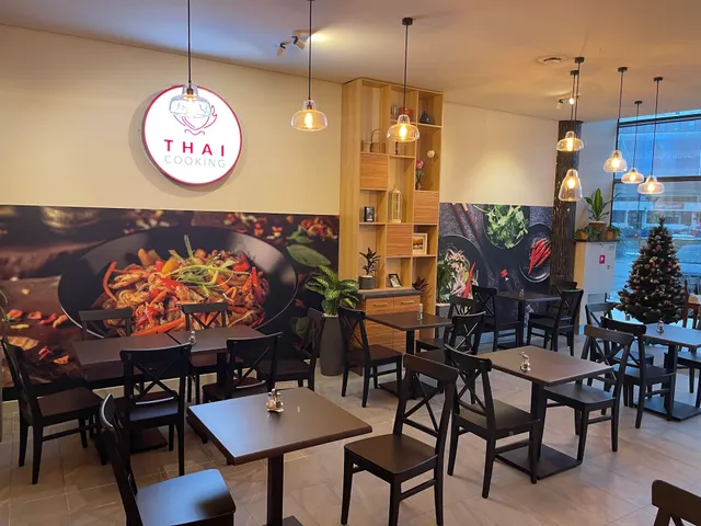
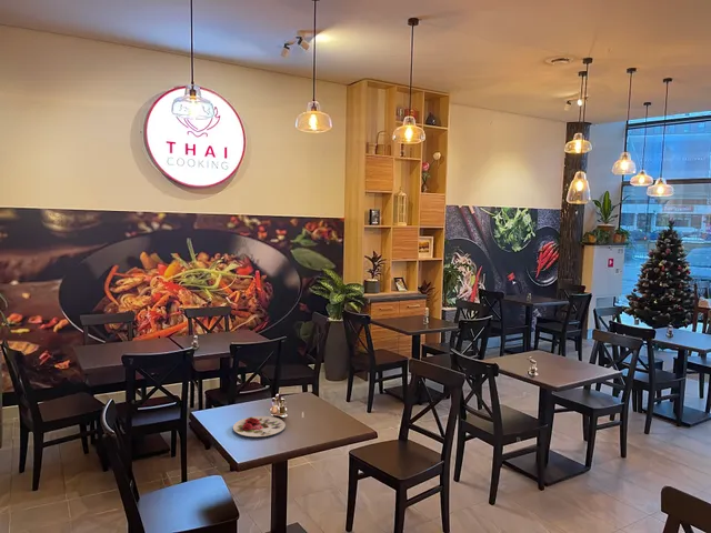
+ plate (259, 425)
